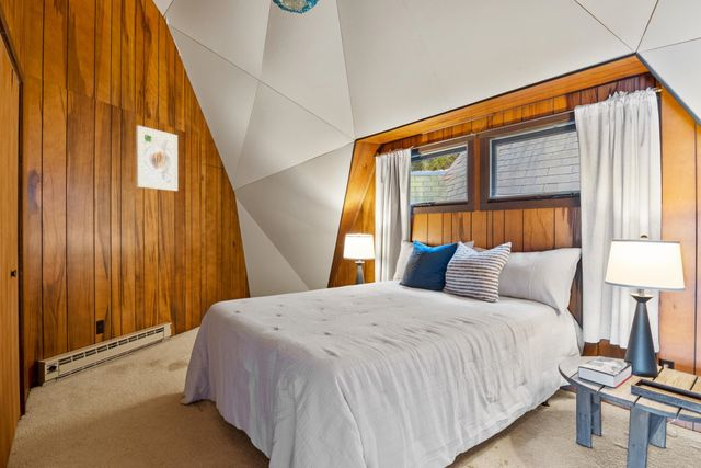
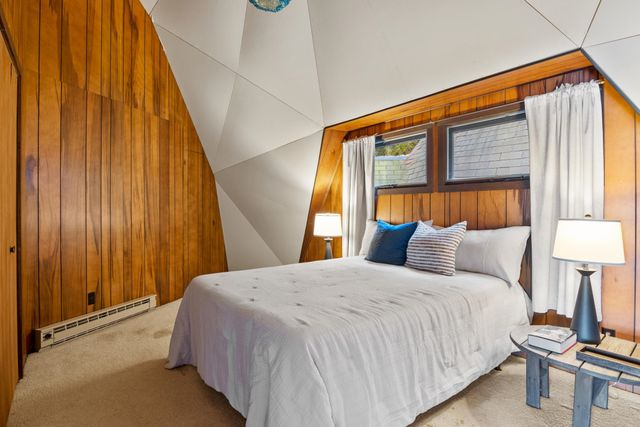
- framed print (158, 159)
